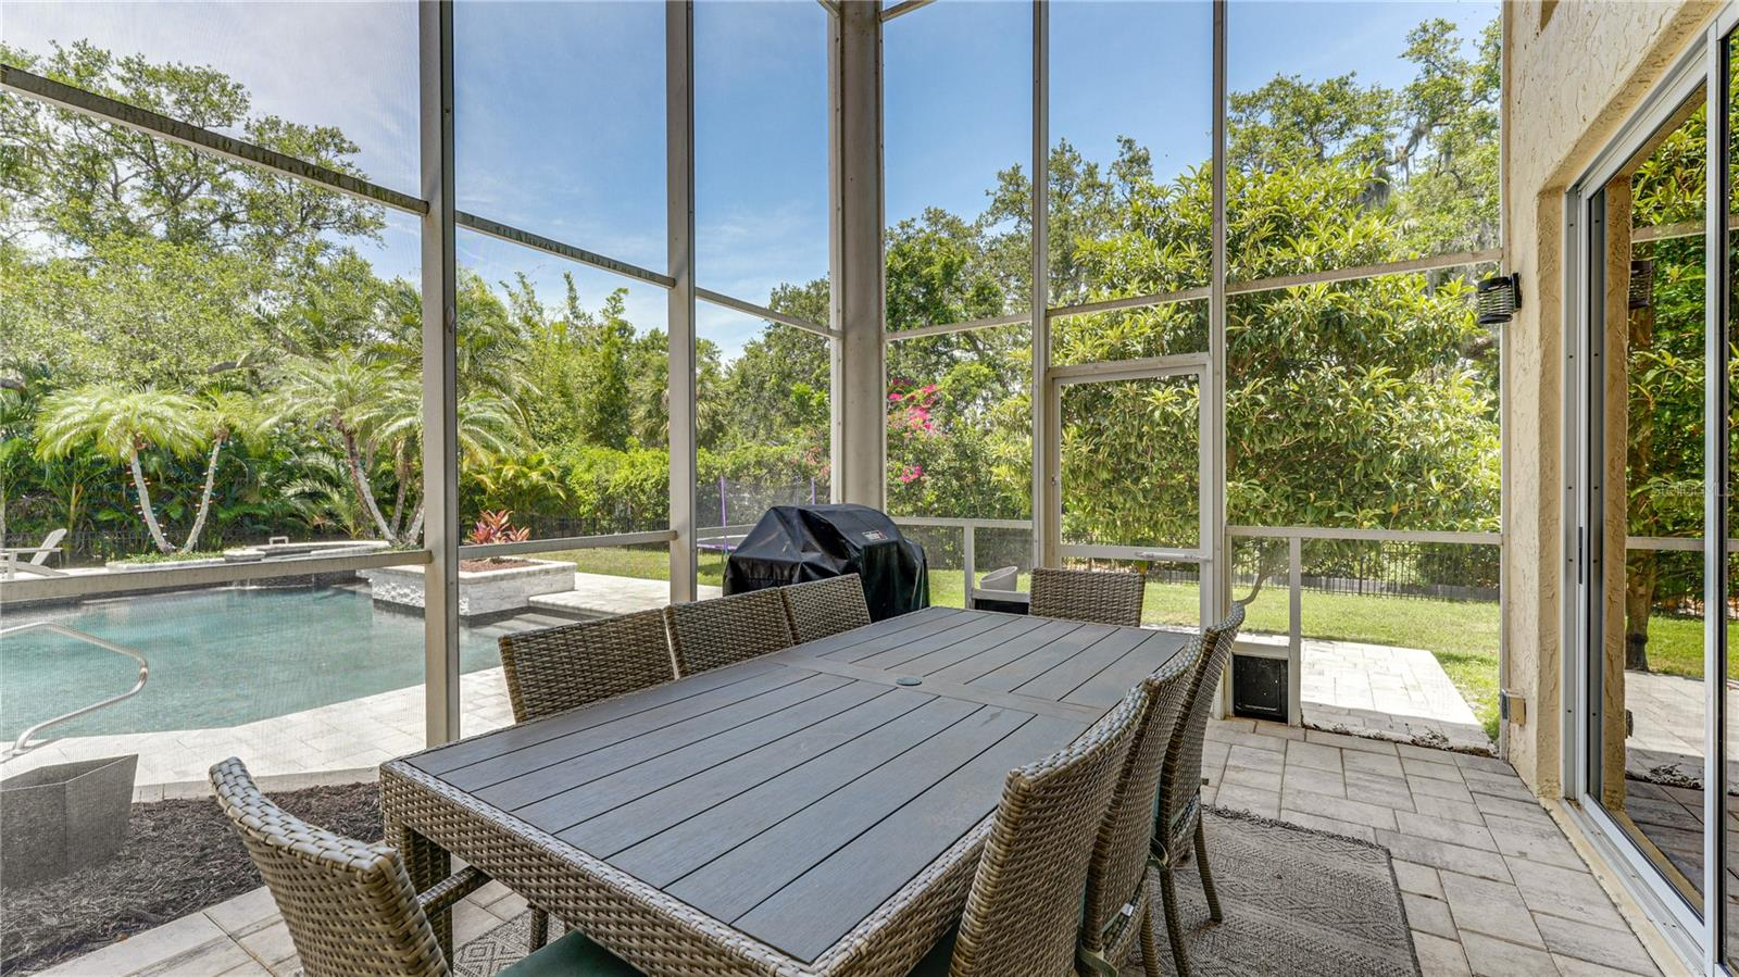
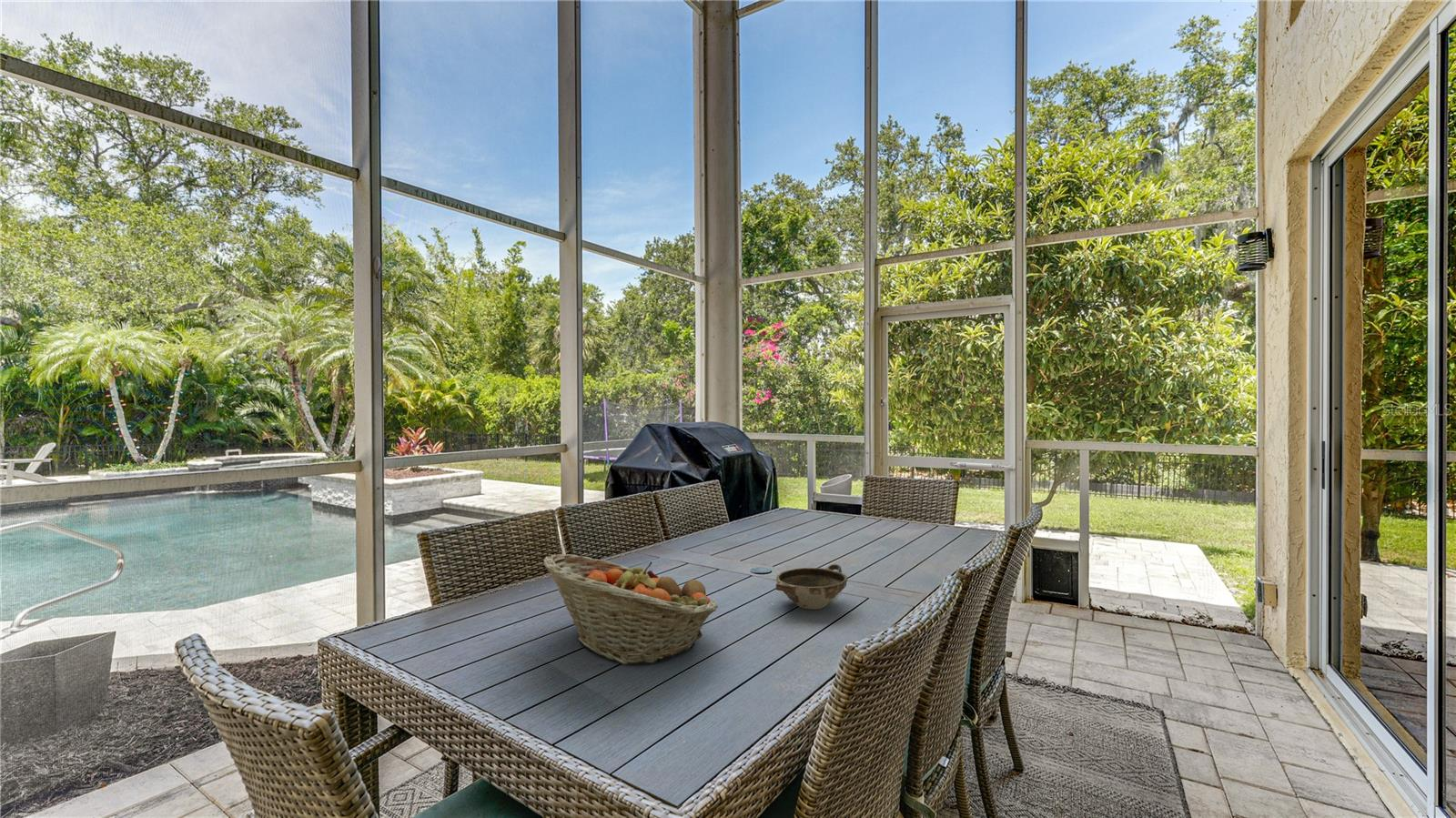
+ bowl (811, 588)
+ fruit basket (629, 597)
